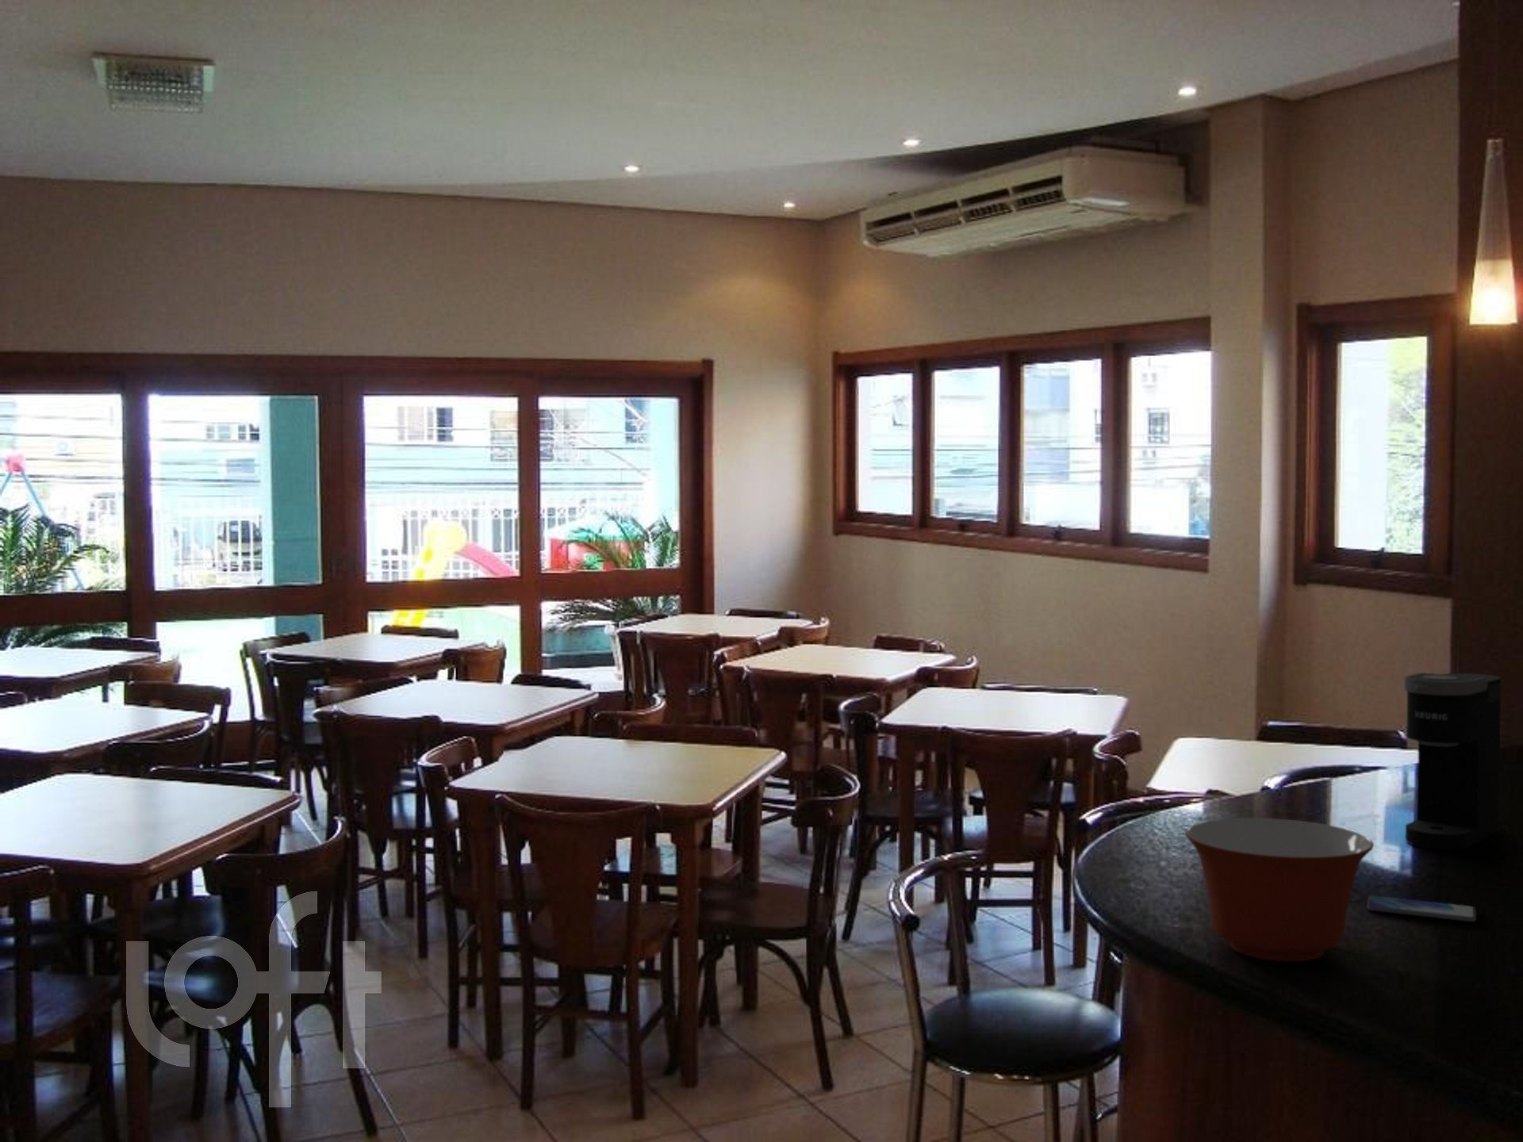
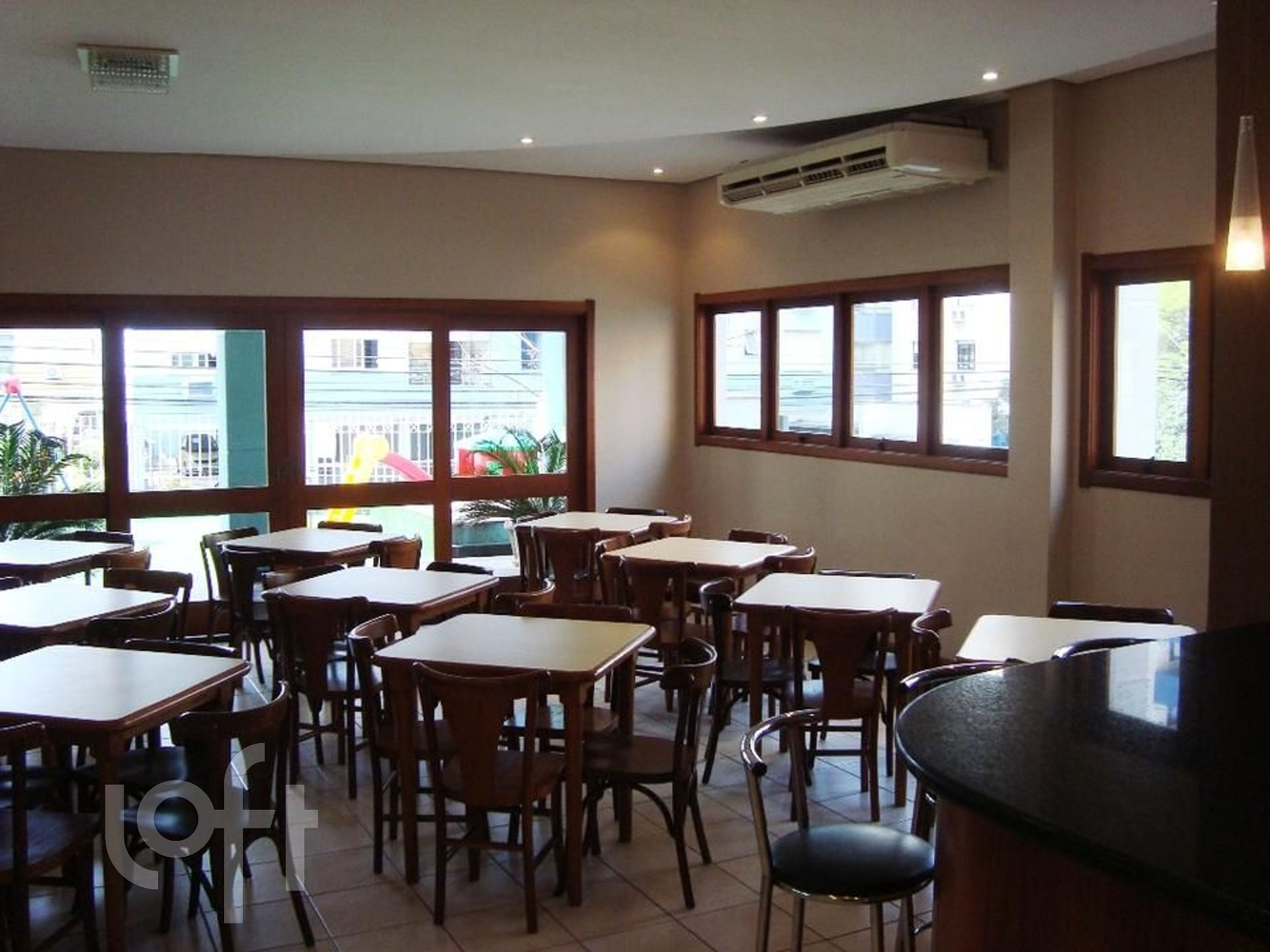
- smartphone (1421, 908)
- mixing bowl (1277, 892)
- coffee maker (1452, 755)
